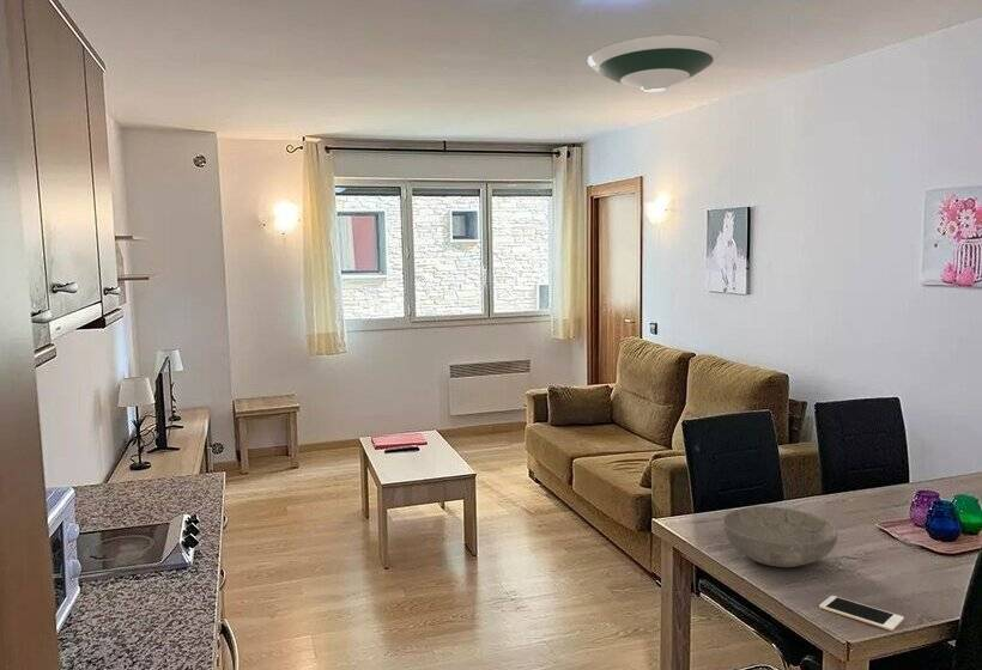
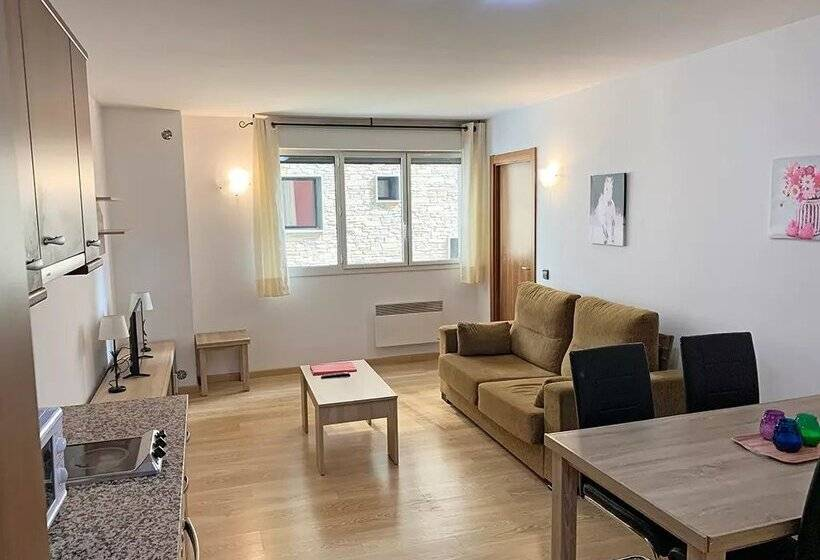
- cell phone (860, 611)
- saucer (654, 72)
- bowl (777, 541)
